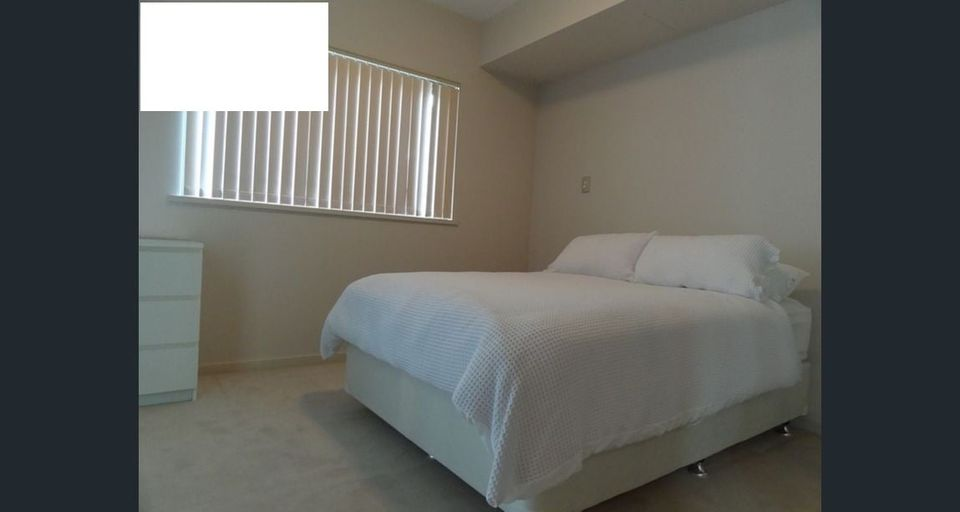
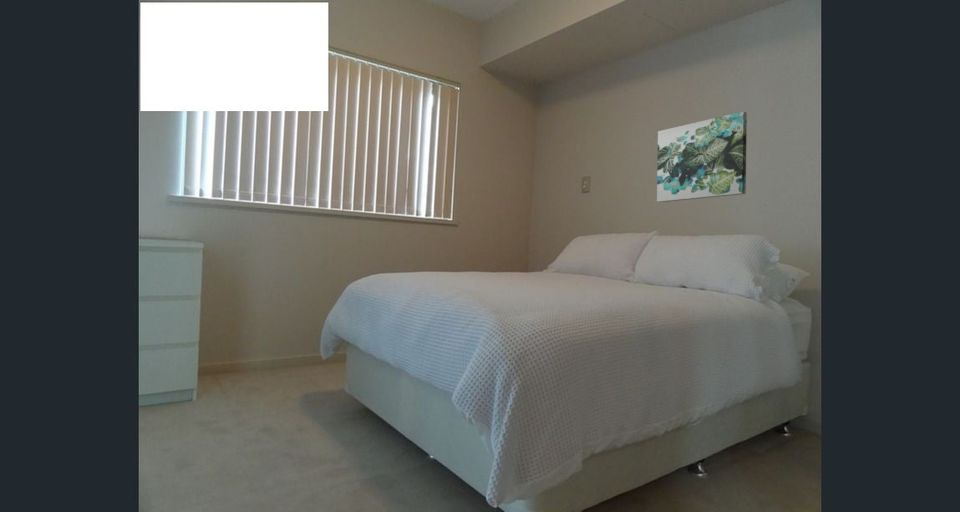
+ wall art (698, 160)
